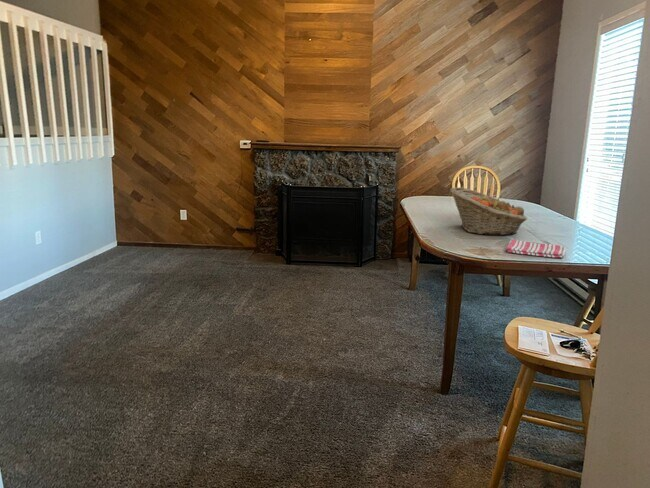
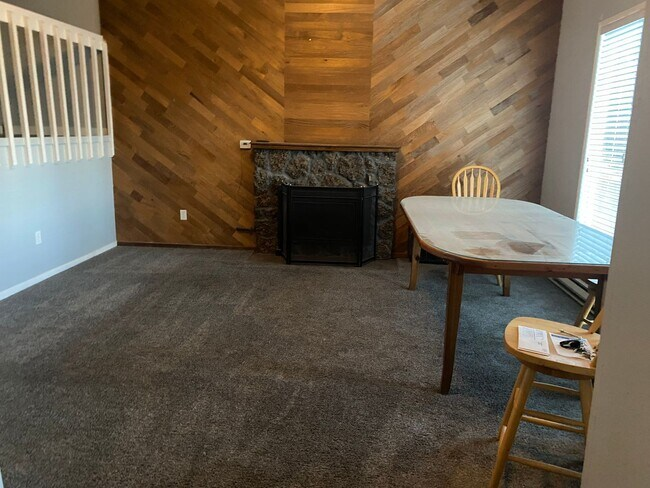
- dish towel (535, 248)
- fruit basket (487, 209)
